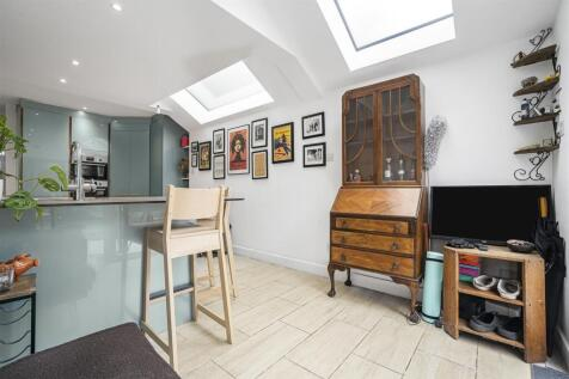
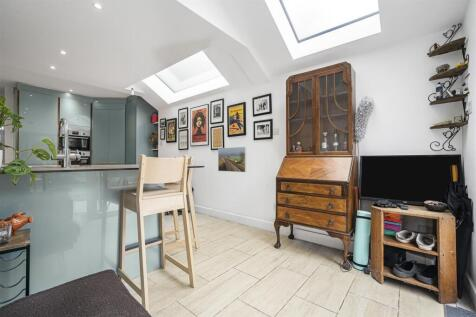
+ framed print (231, 159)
